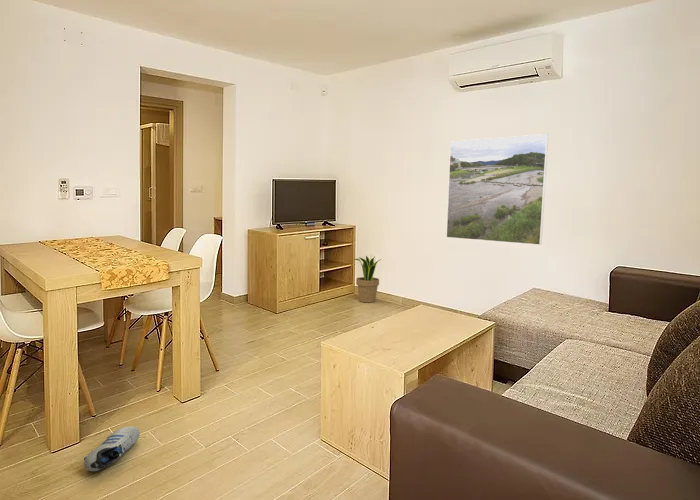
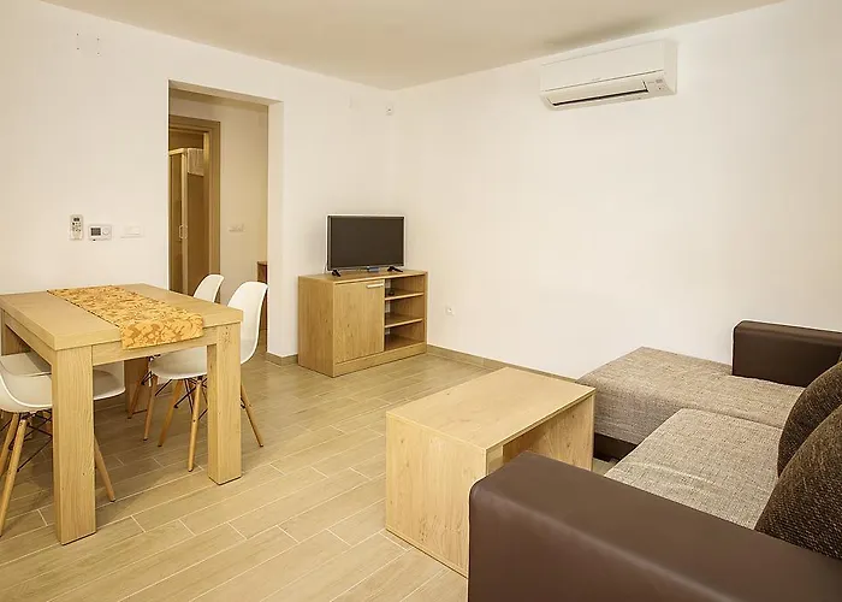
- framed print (493, 190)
- soccer cleat (116, 447)
- potted plant (367, 278)
